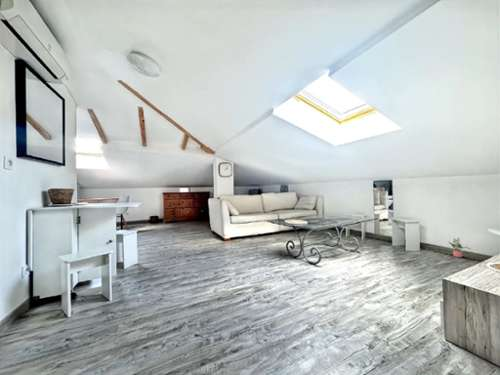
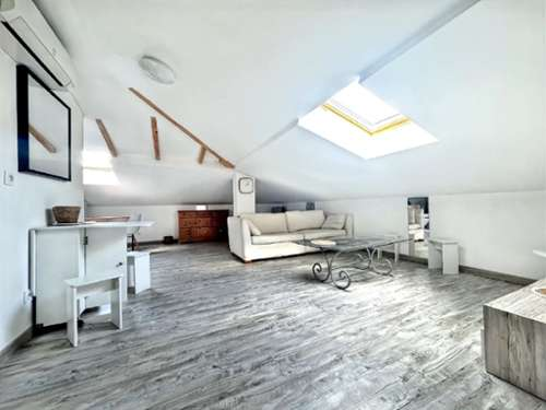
- potted plant (460, 248)
